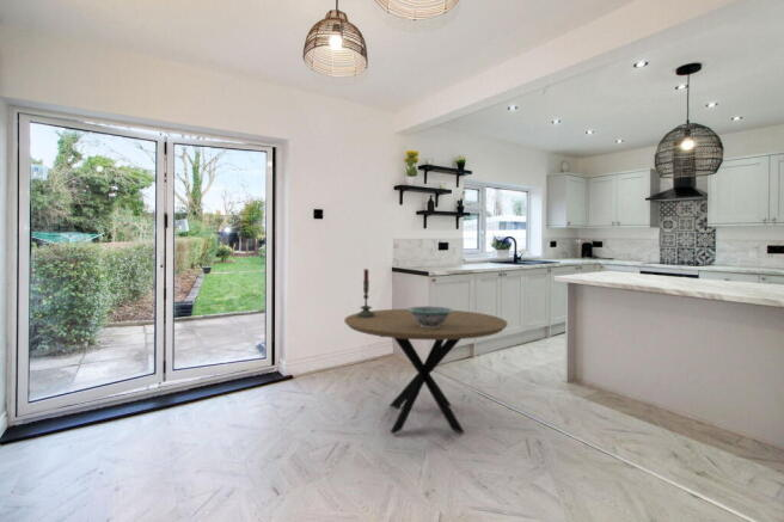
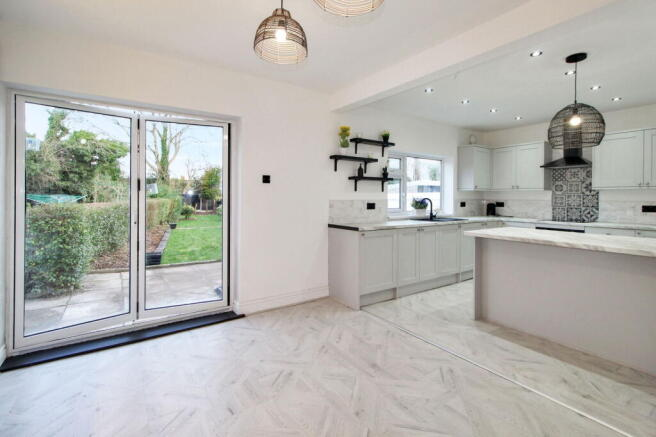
- decorative bowl (429, 317)
- candle (366, 291)
- dining table (423, 368)
